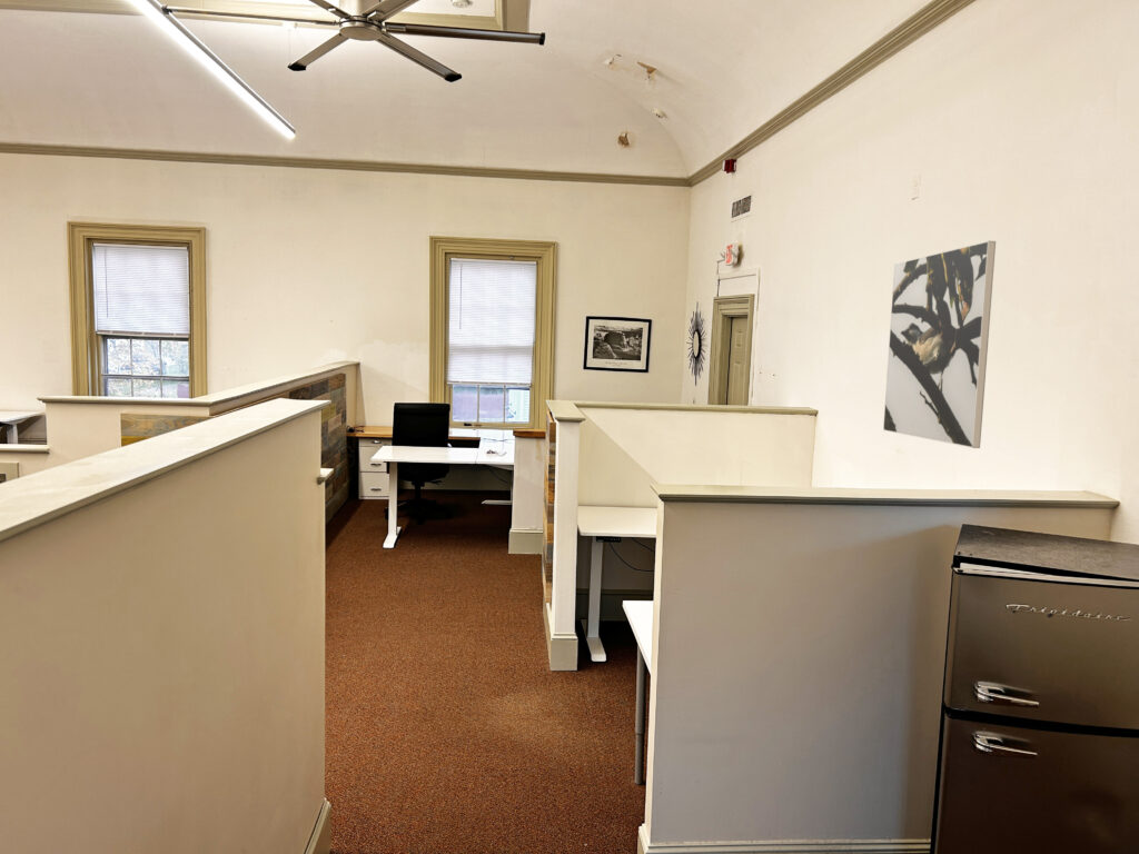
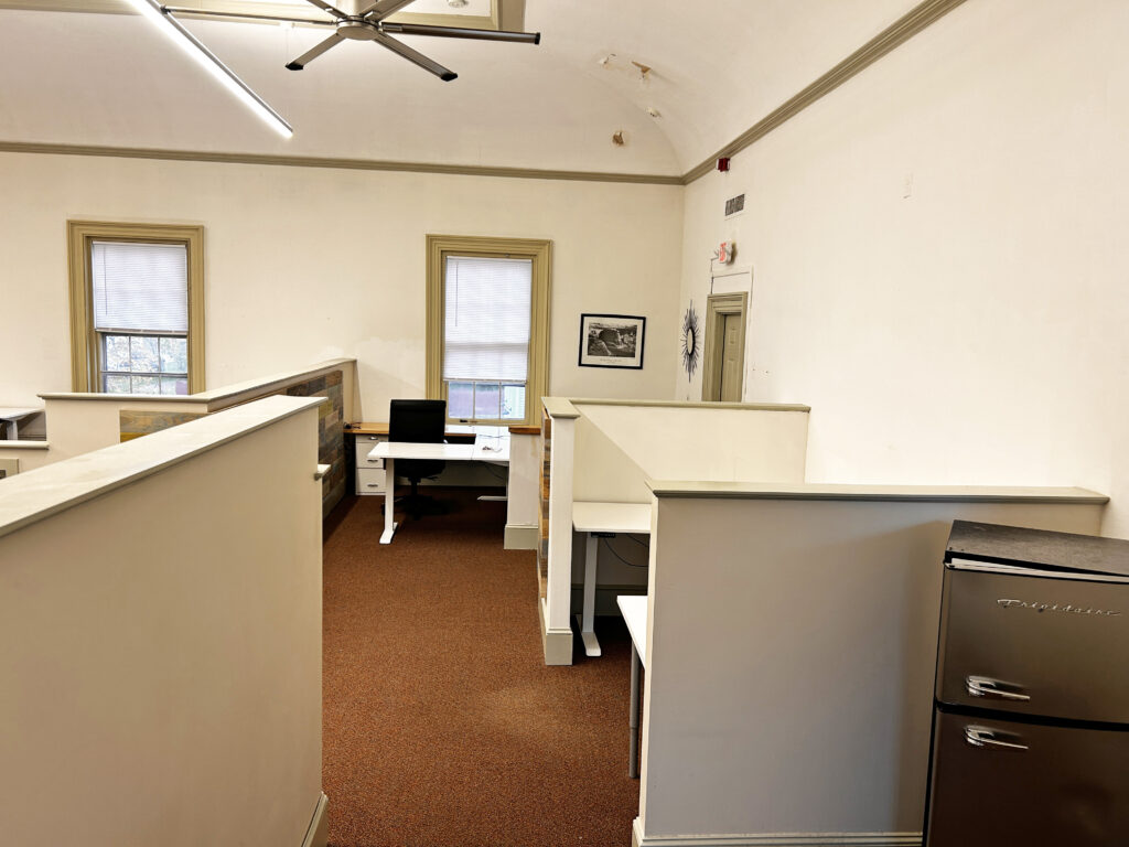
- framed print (932, 346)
